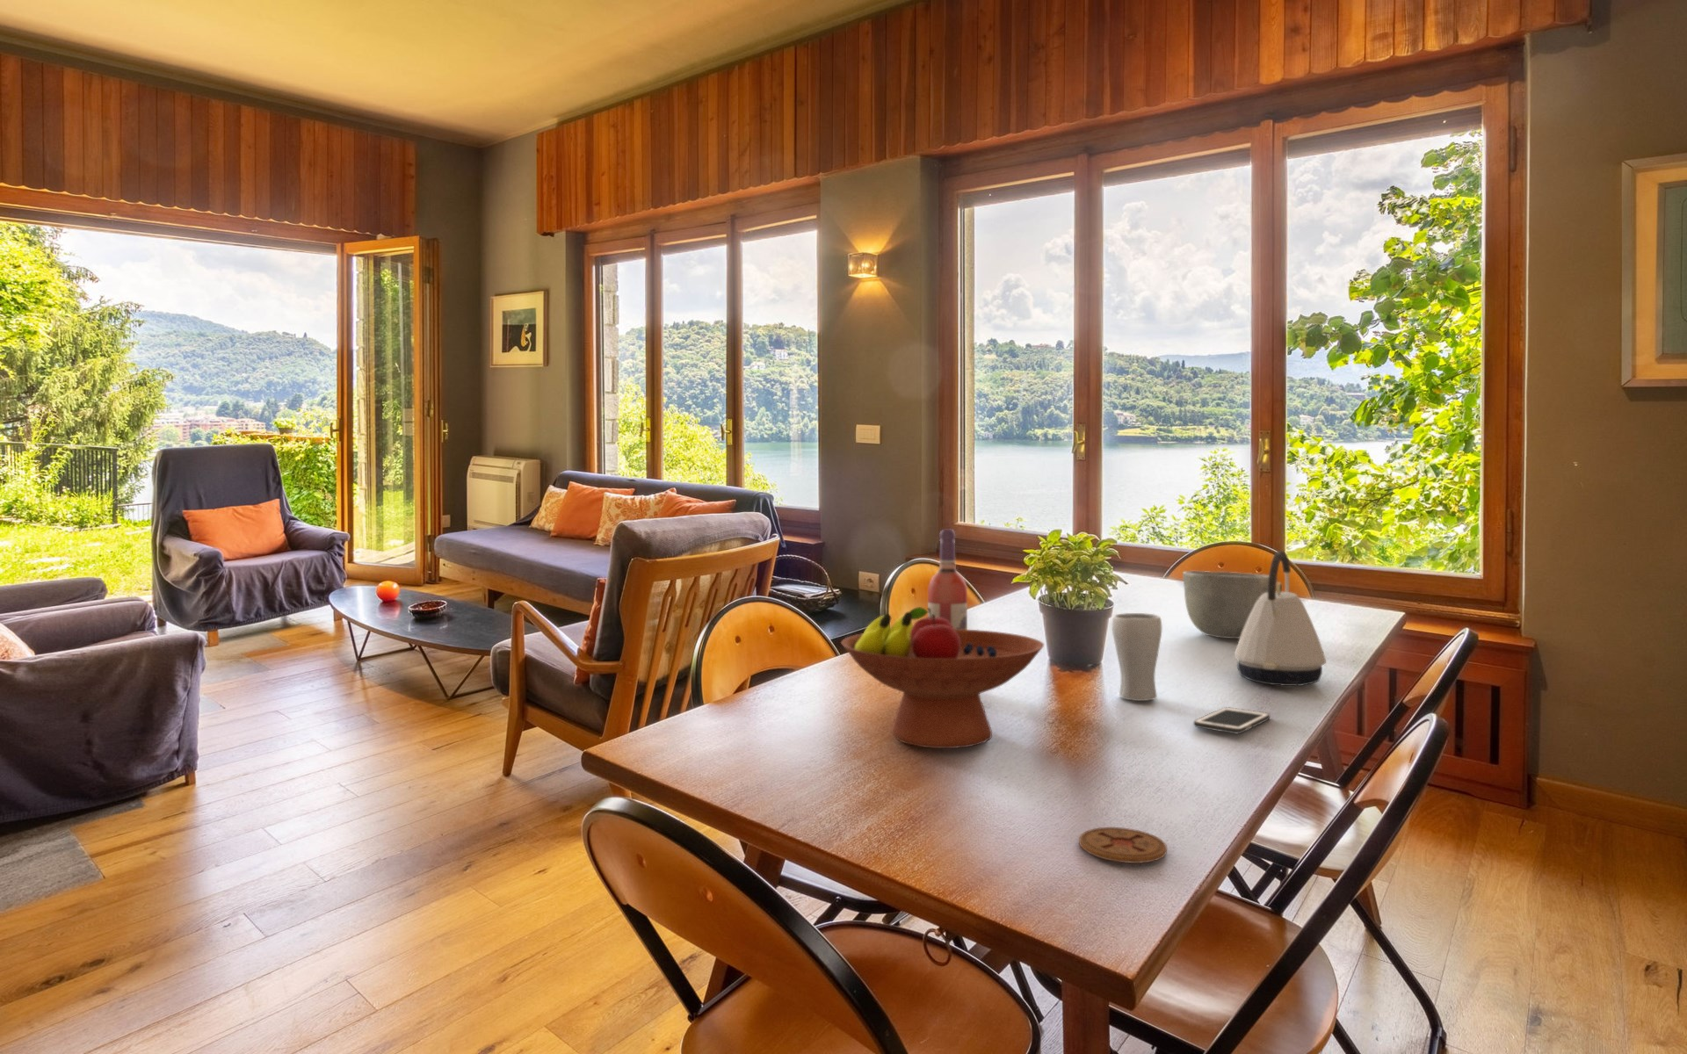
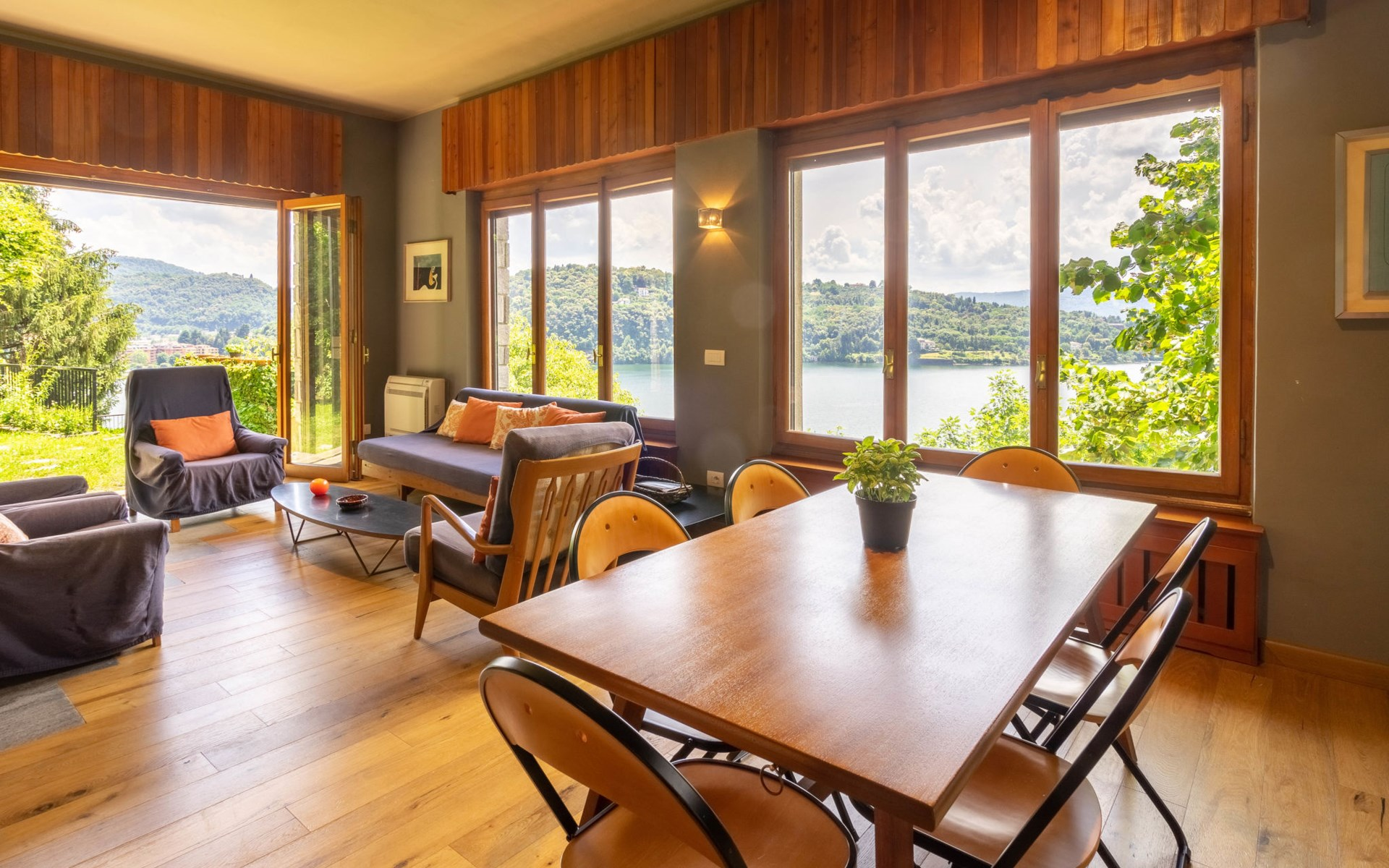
- fruit bowl (941, 672)
- cell phone (1232, 720)
- wine bottle (947, 610)
- bowl (1228, 605)
- coaster (1122, 844)
- drinking glass (1136, 656)
- kettle (1280, 614)
